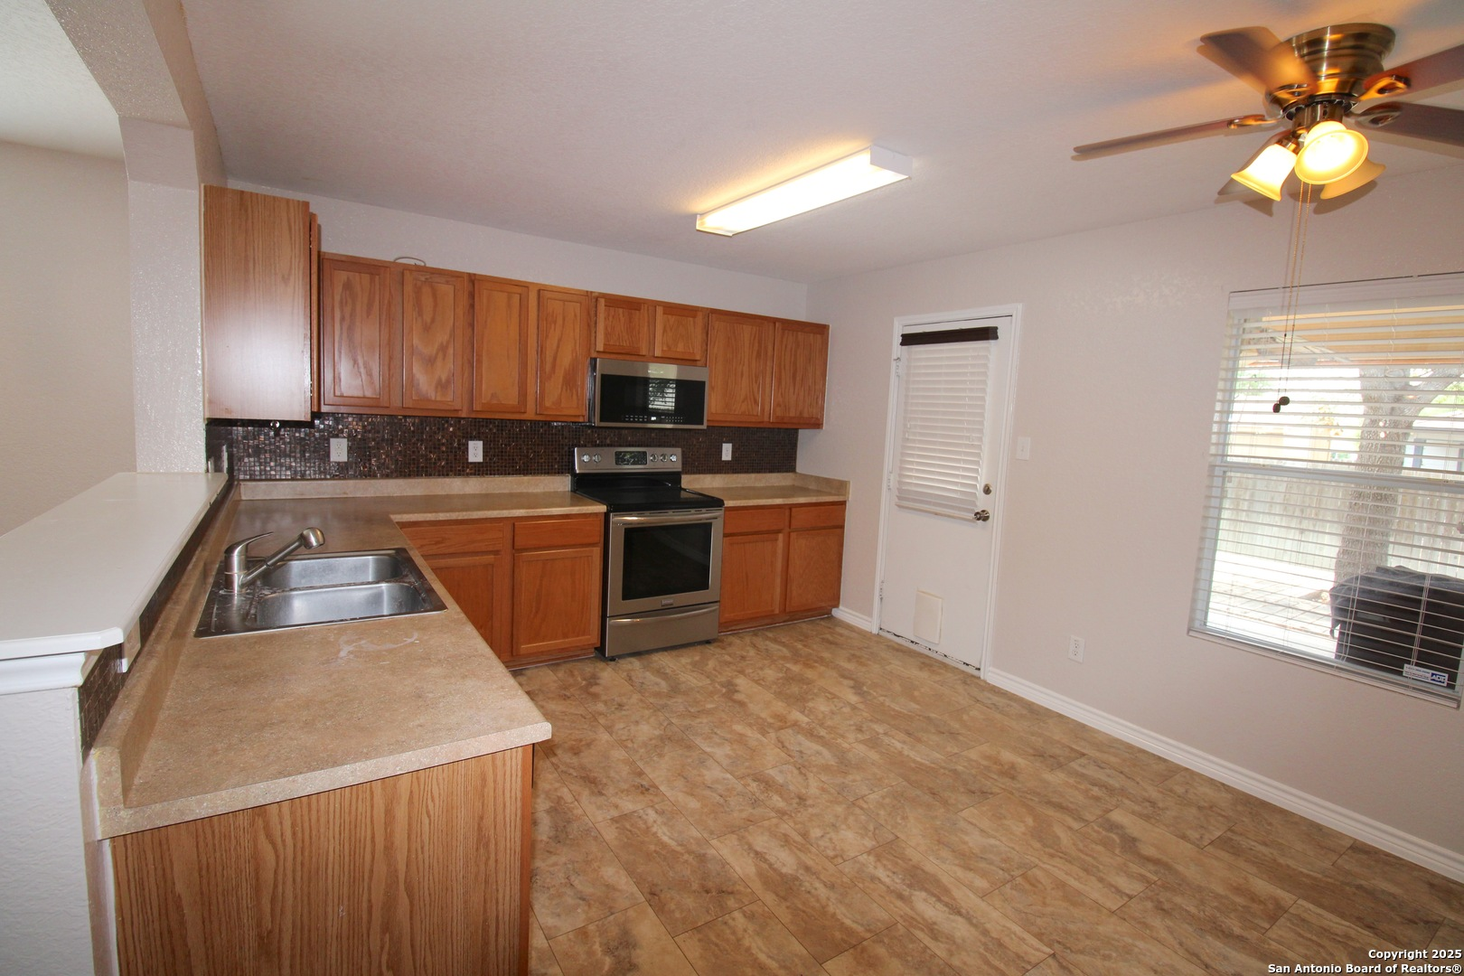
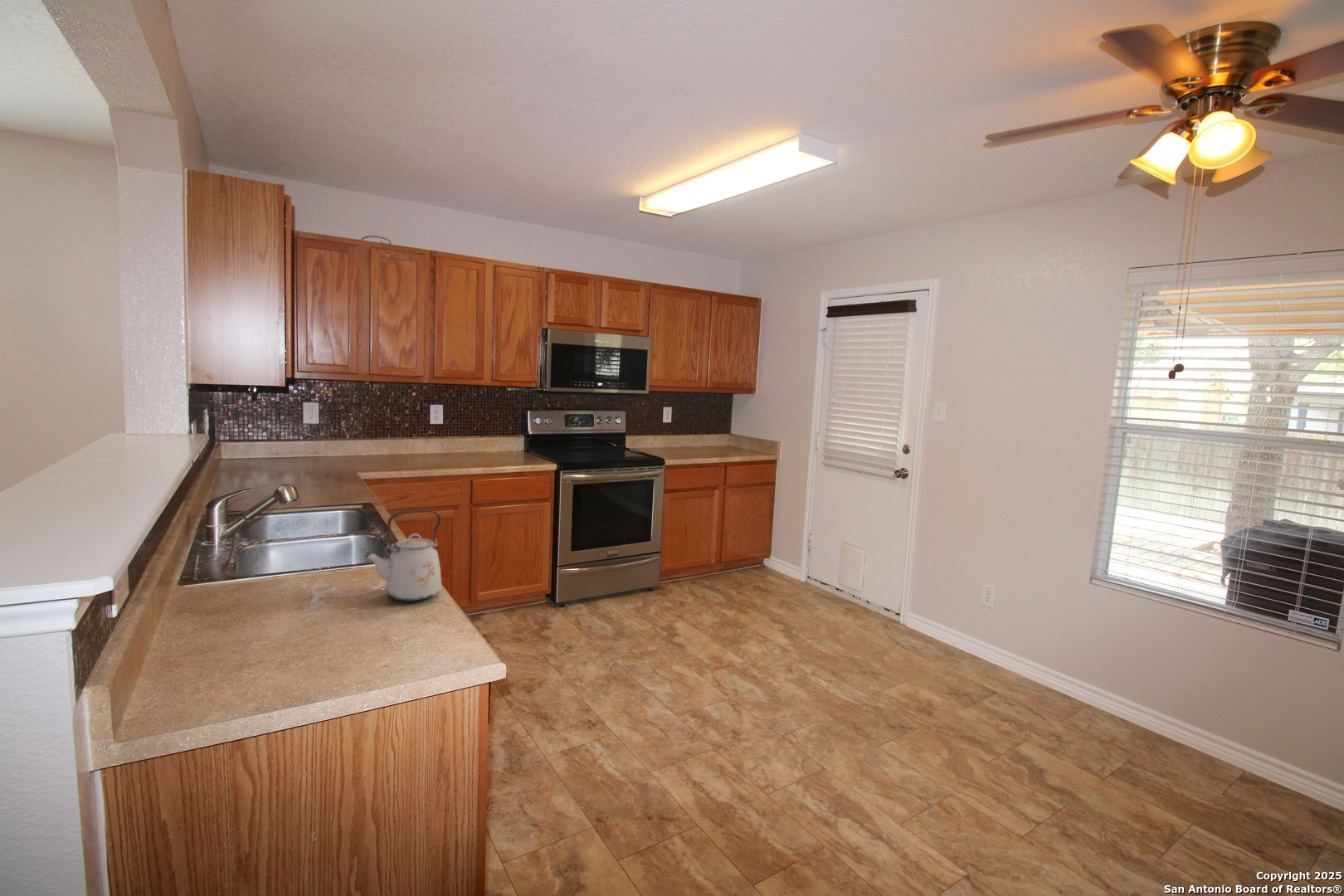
+ kettle (403, 554)
